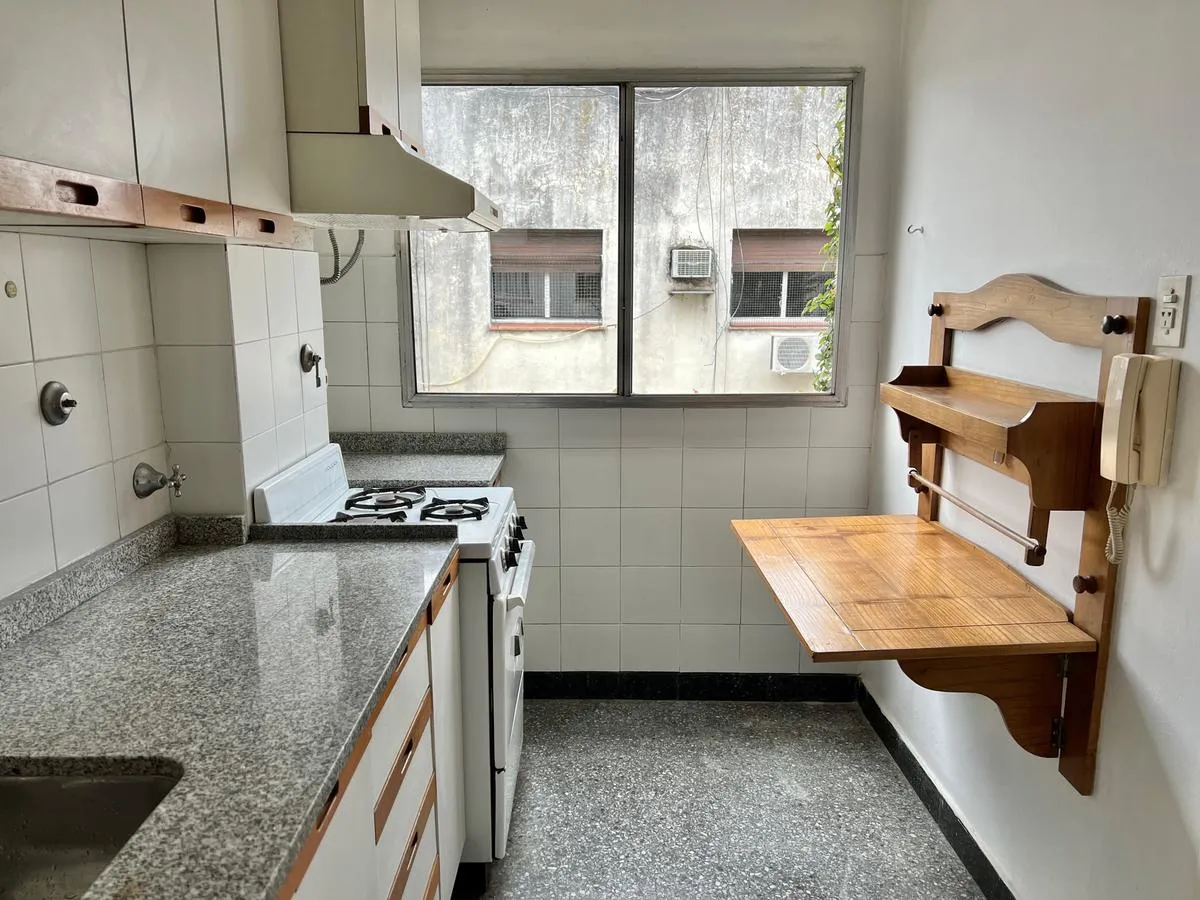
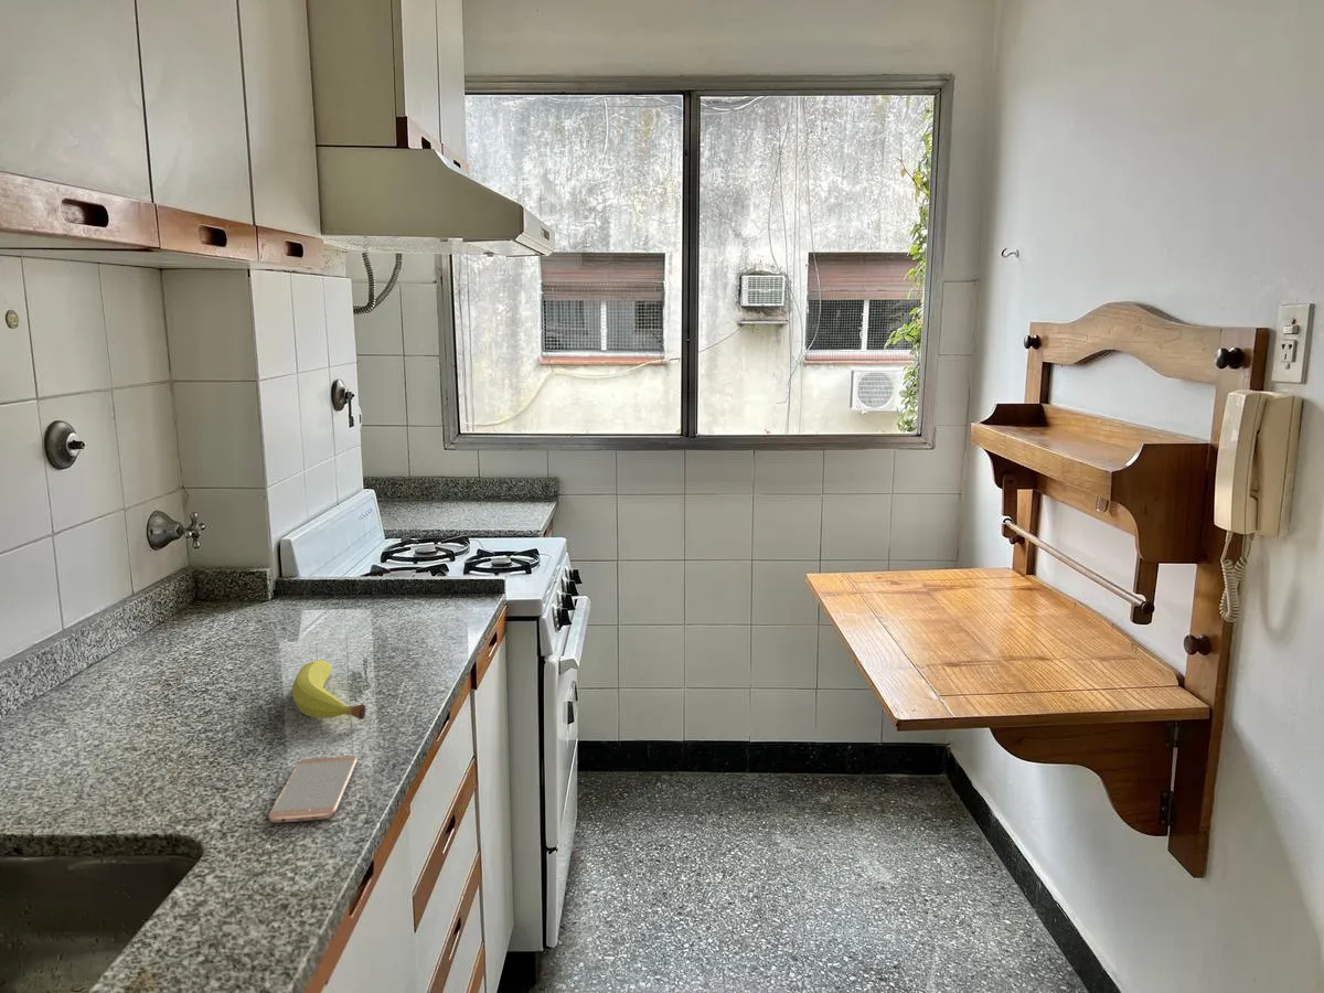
+ fruit (327, 691)
+ smartphone (316, 787)
